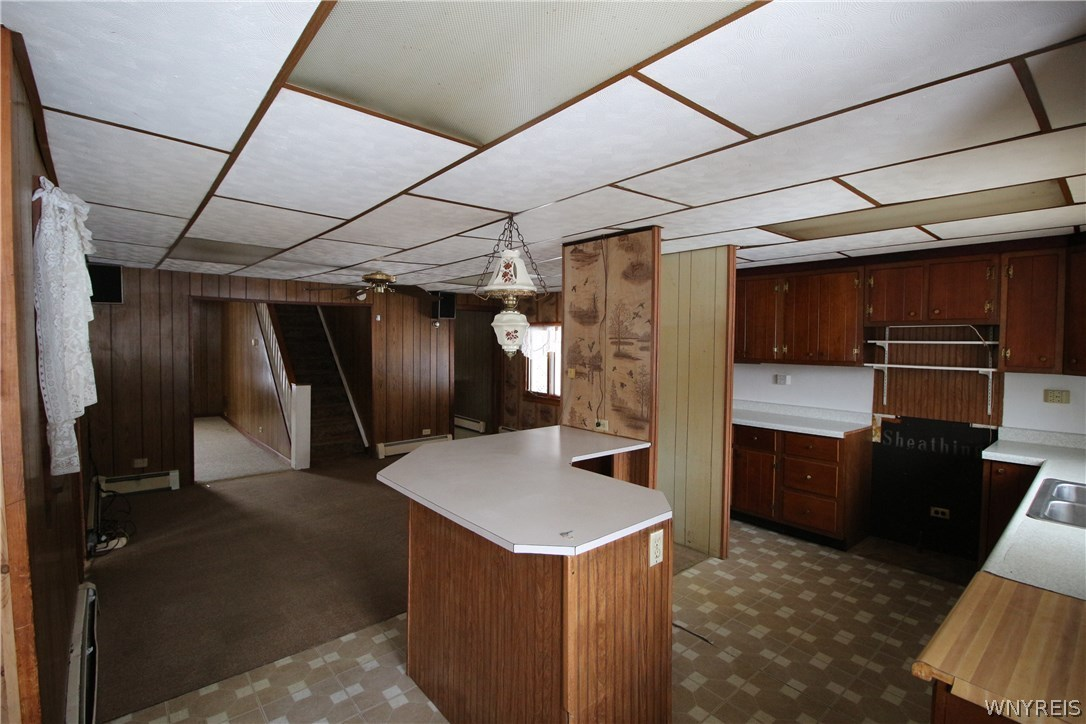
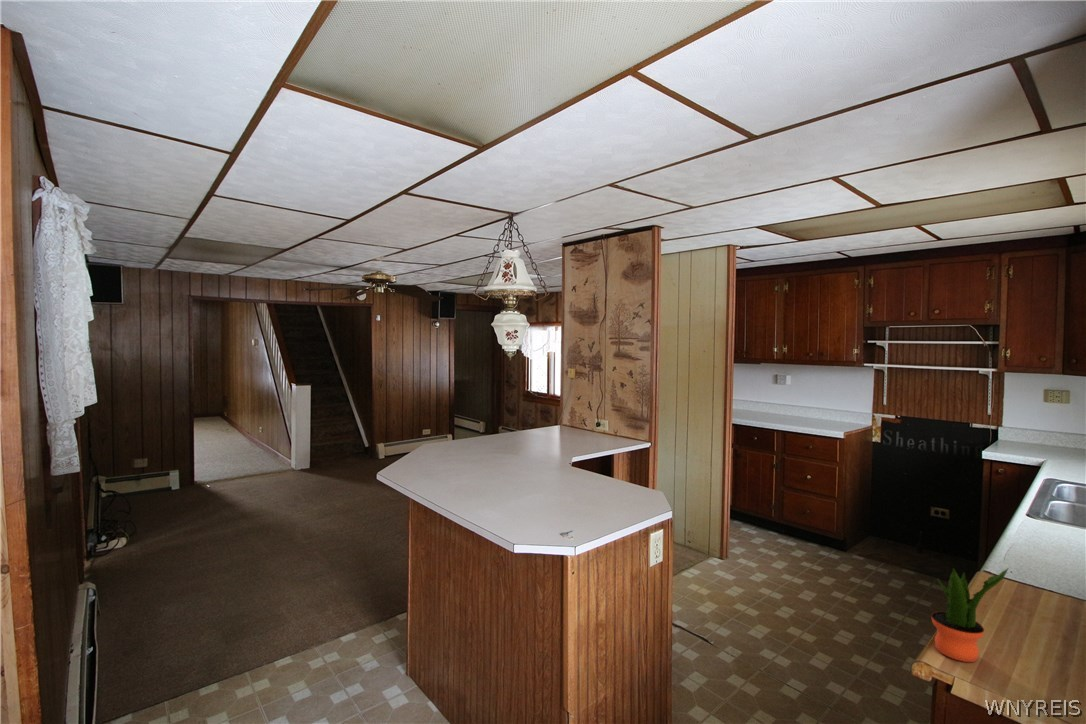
+ potted plant (969, 606)
